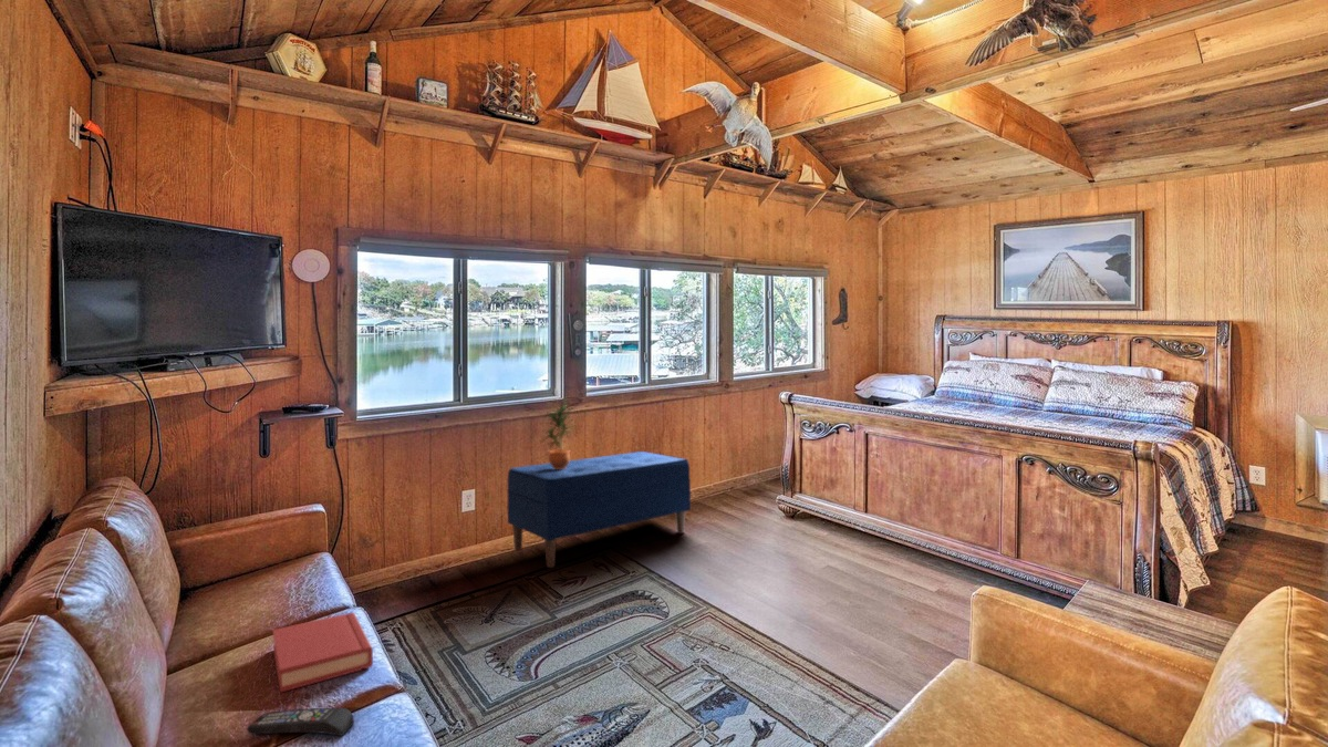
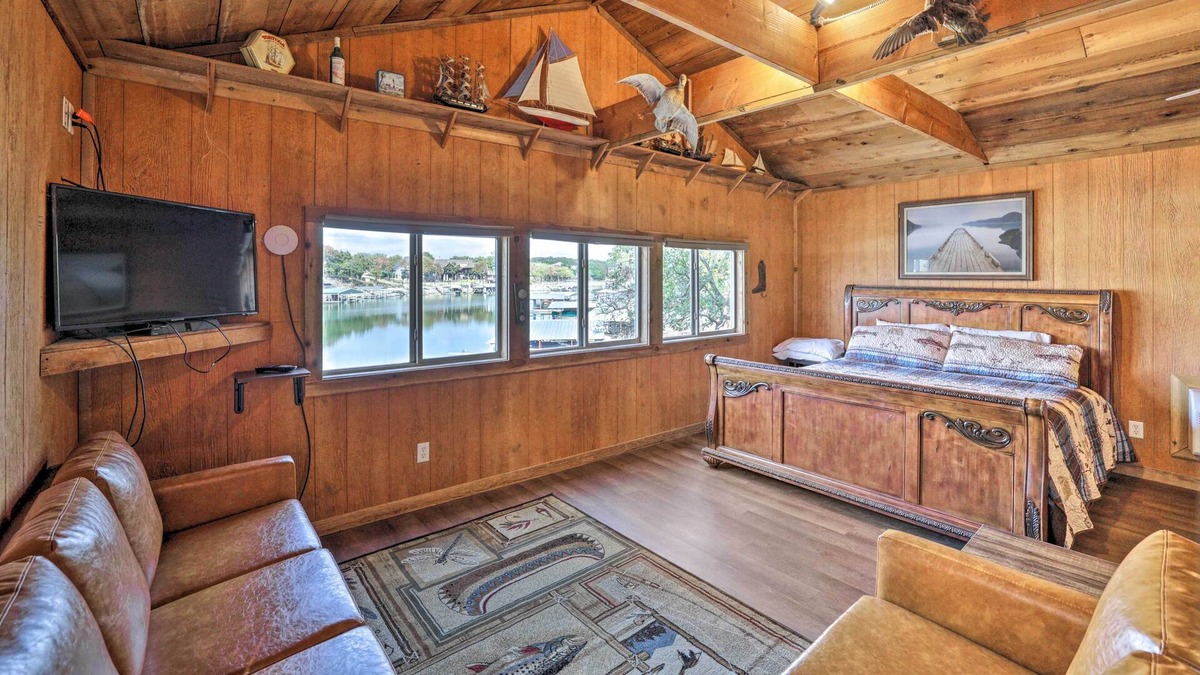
- remote control (301, 722)
- potted plant (559, 433)
- hardback book (321, 647)
- bench (602, 502)
